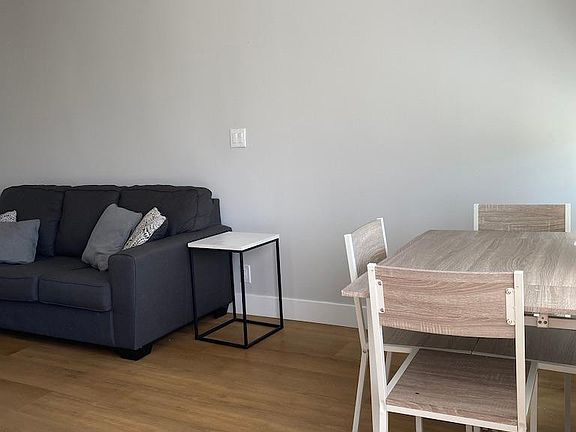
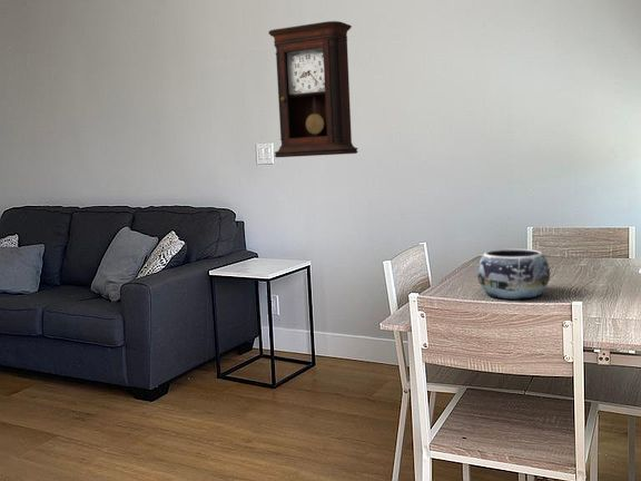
+ decorative bowl (513, 273)
+ pendulum clock (310, 92)
